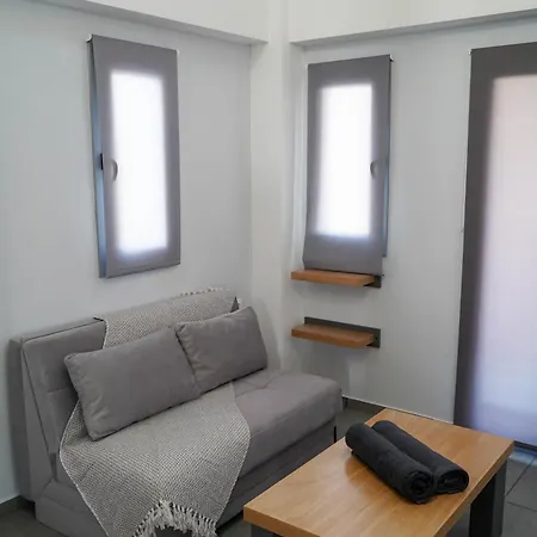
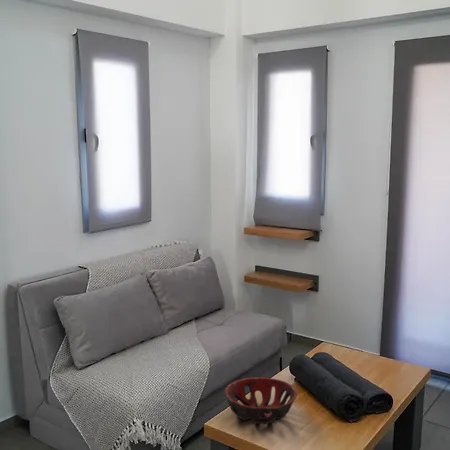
+ decorative bowl (261, 403)
